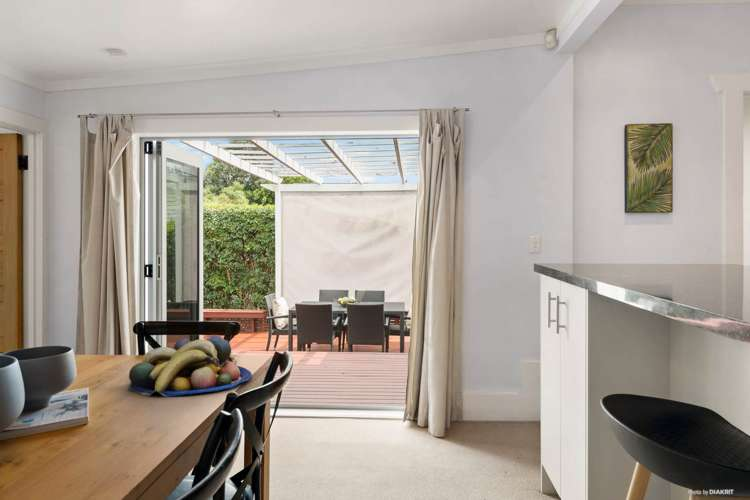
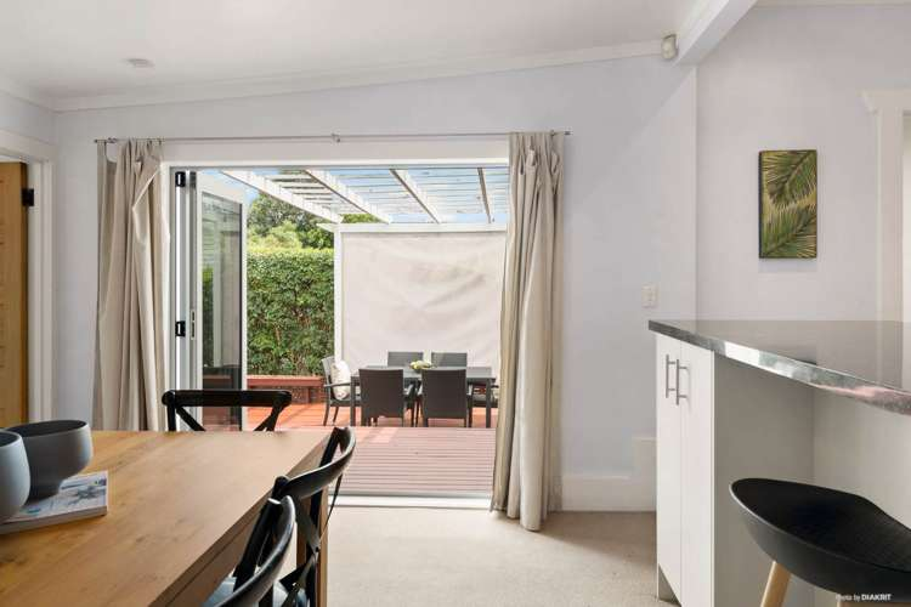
- fruit bowl (193, 359)
